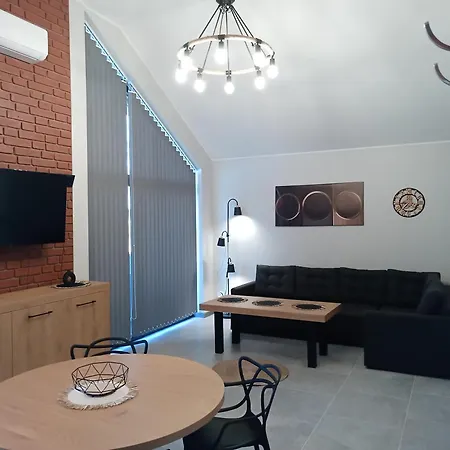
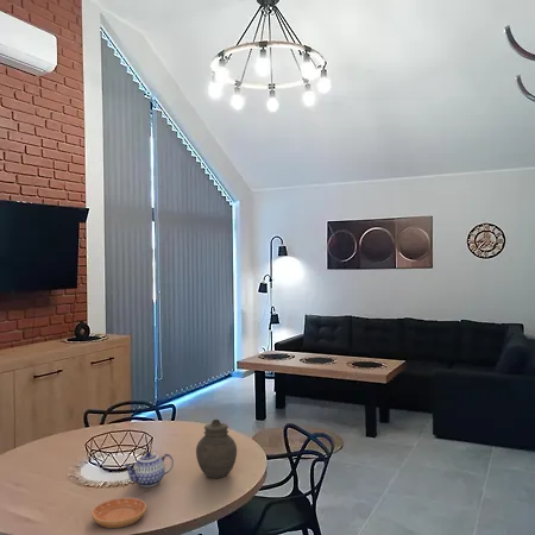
+ jar (216, 446)
+ teapot (149, 467)
+ saucer (119, 512)
